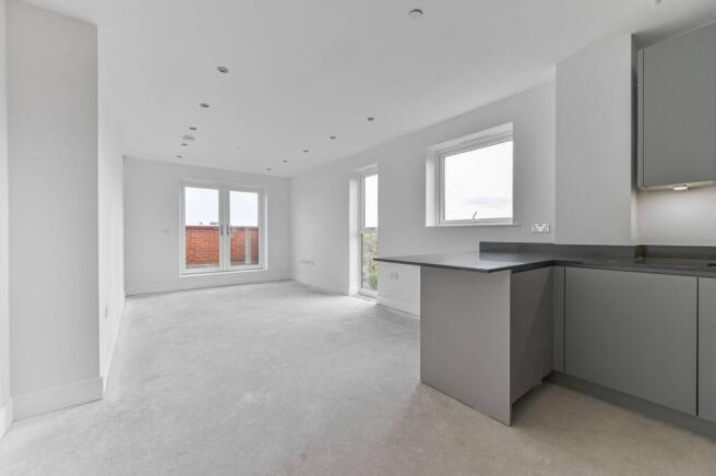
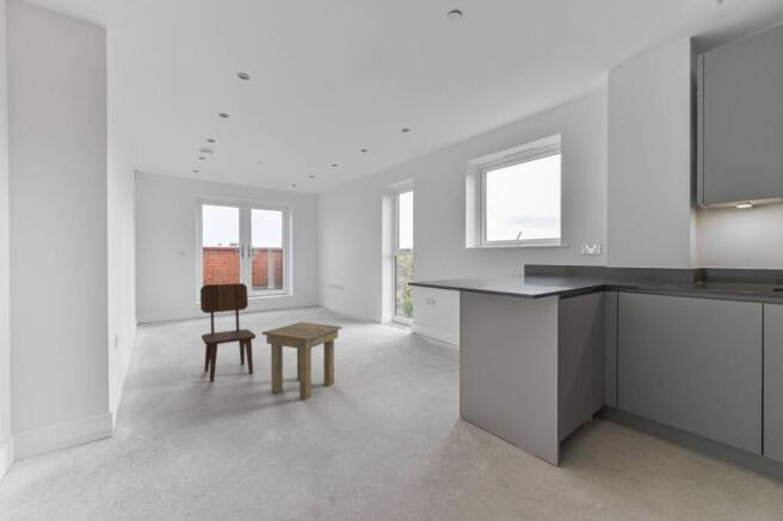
+ dining chair (228, 331)
+ side table (303, 357)
